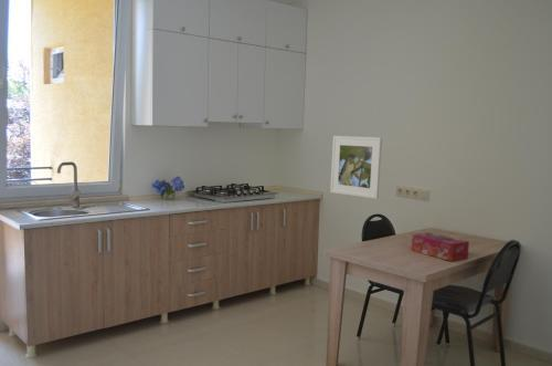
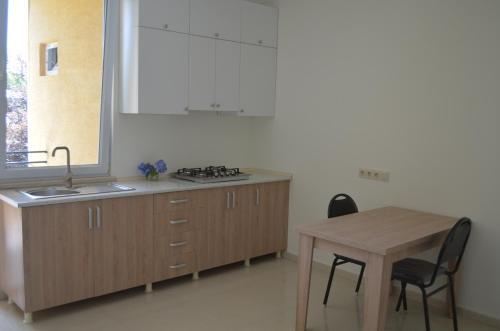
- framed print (354, 166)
- tissue box (439, 245)
